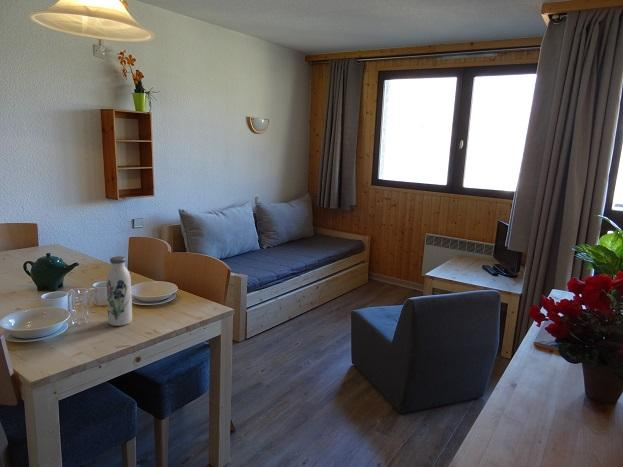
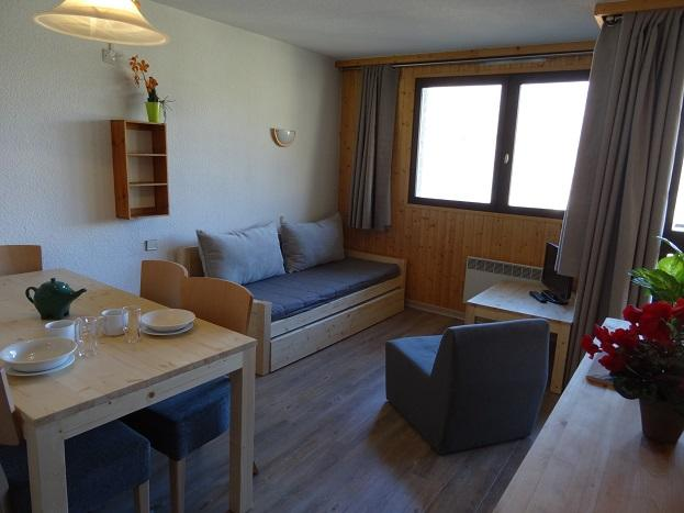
- water bottle (119, 290)
